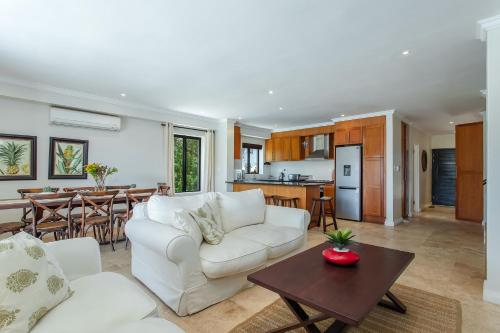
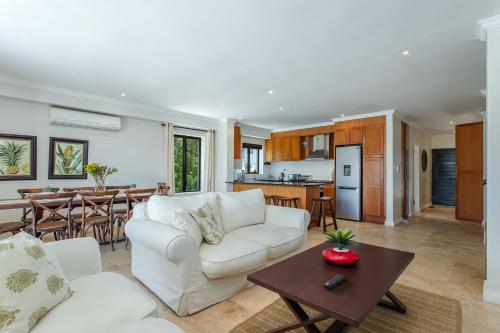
+ remote control (335, 281)
